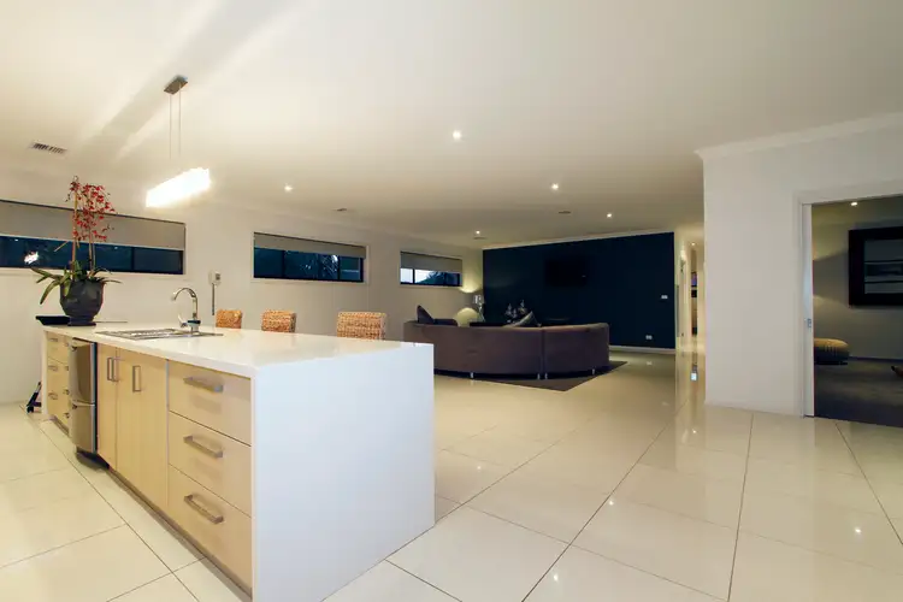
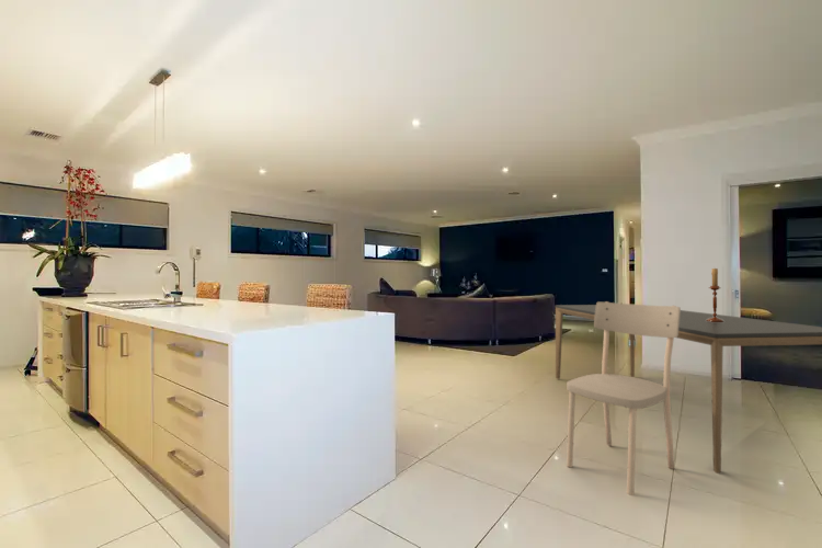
+ dining chair (619, 385)
+ candlestick (715, 293)
+ dining table (633, 362)
